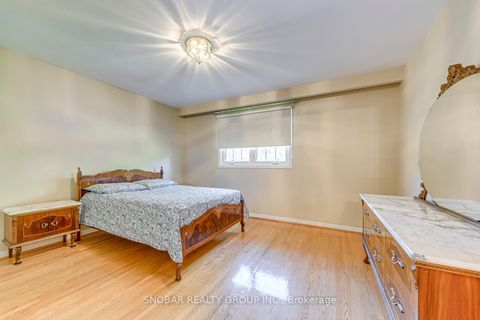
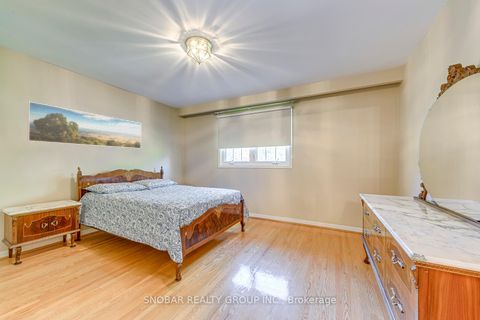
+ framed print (96, 130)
